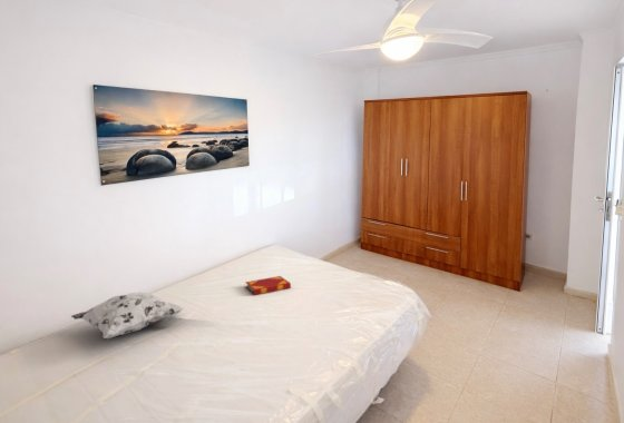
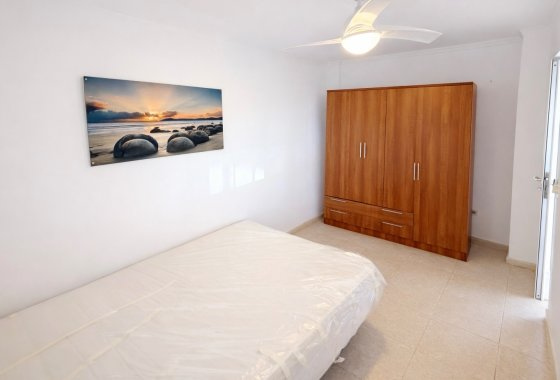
- hardback book (267, 285)
- decorative pillow (128, 312)
